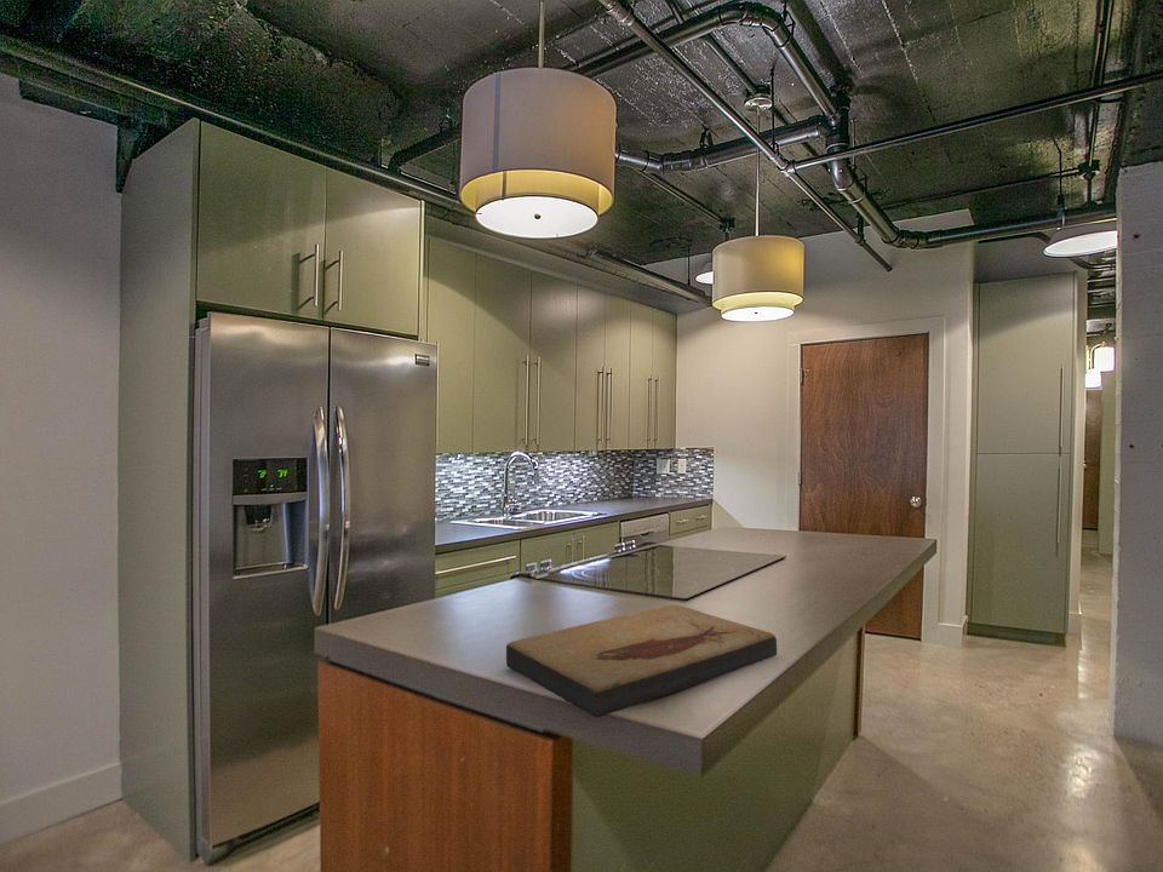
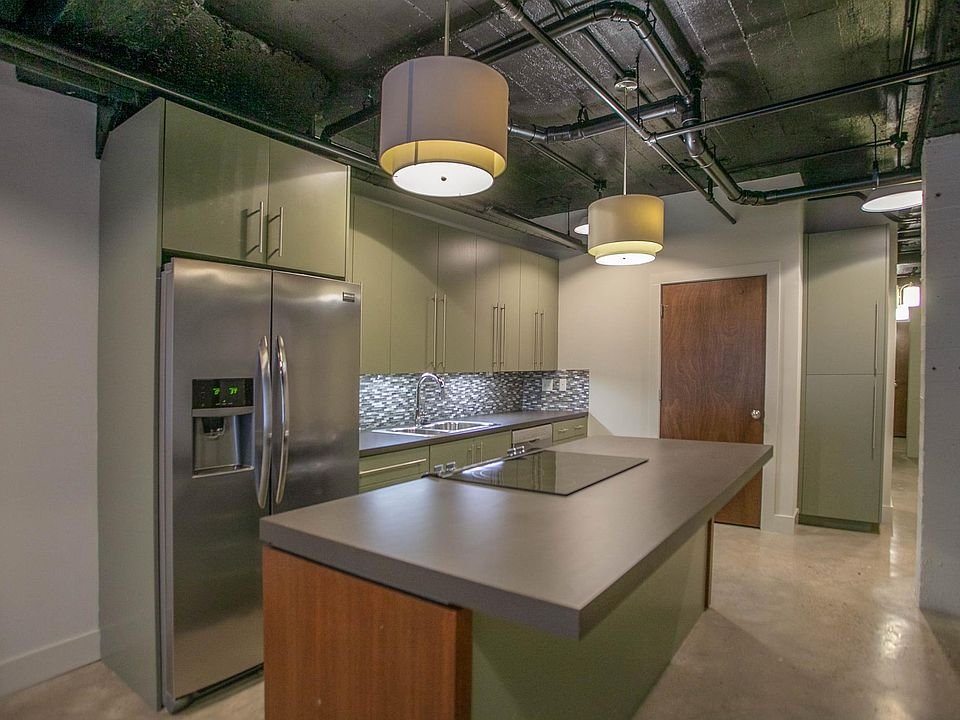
- fish fossil (643, 649)
